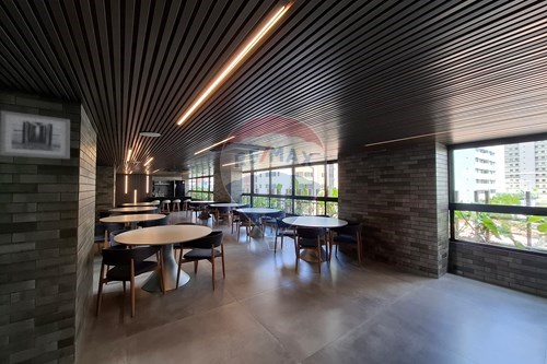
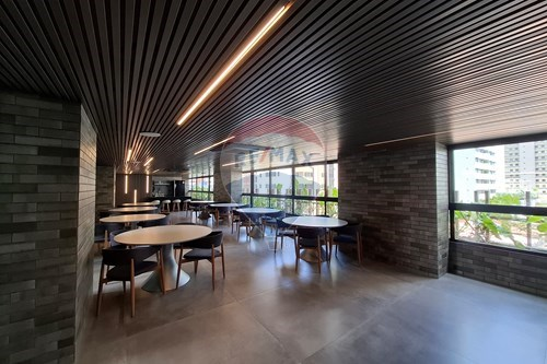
- wall art (37, 136)
